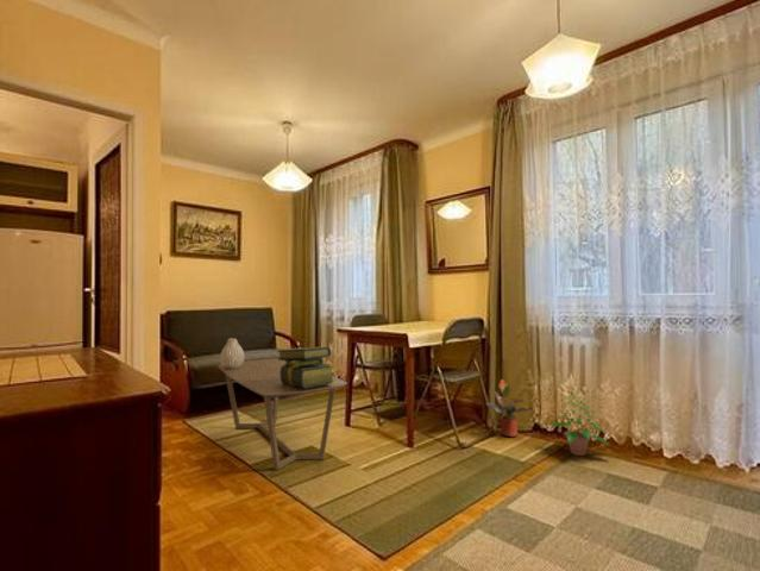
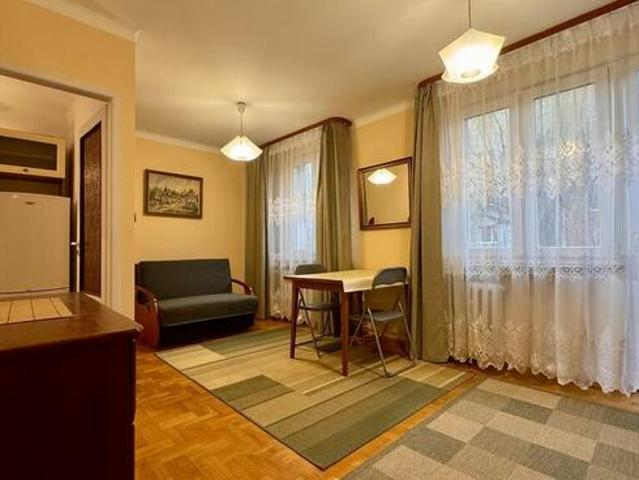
- potted plant (507, 409)
- coffee table (275, 407)
- vase (232, 352)
- potted plant (578, 425)
- stack of books (304, 364)
